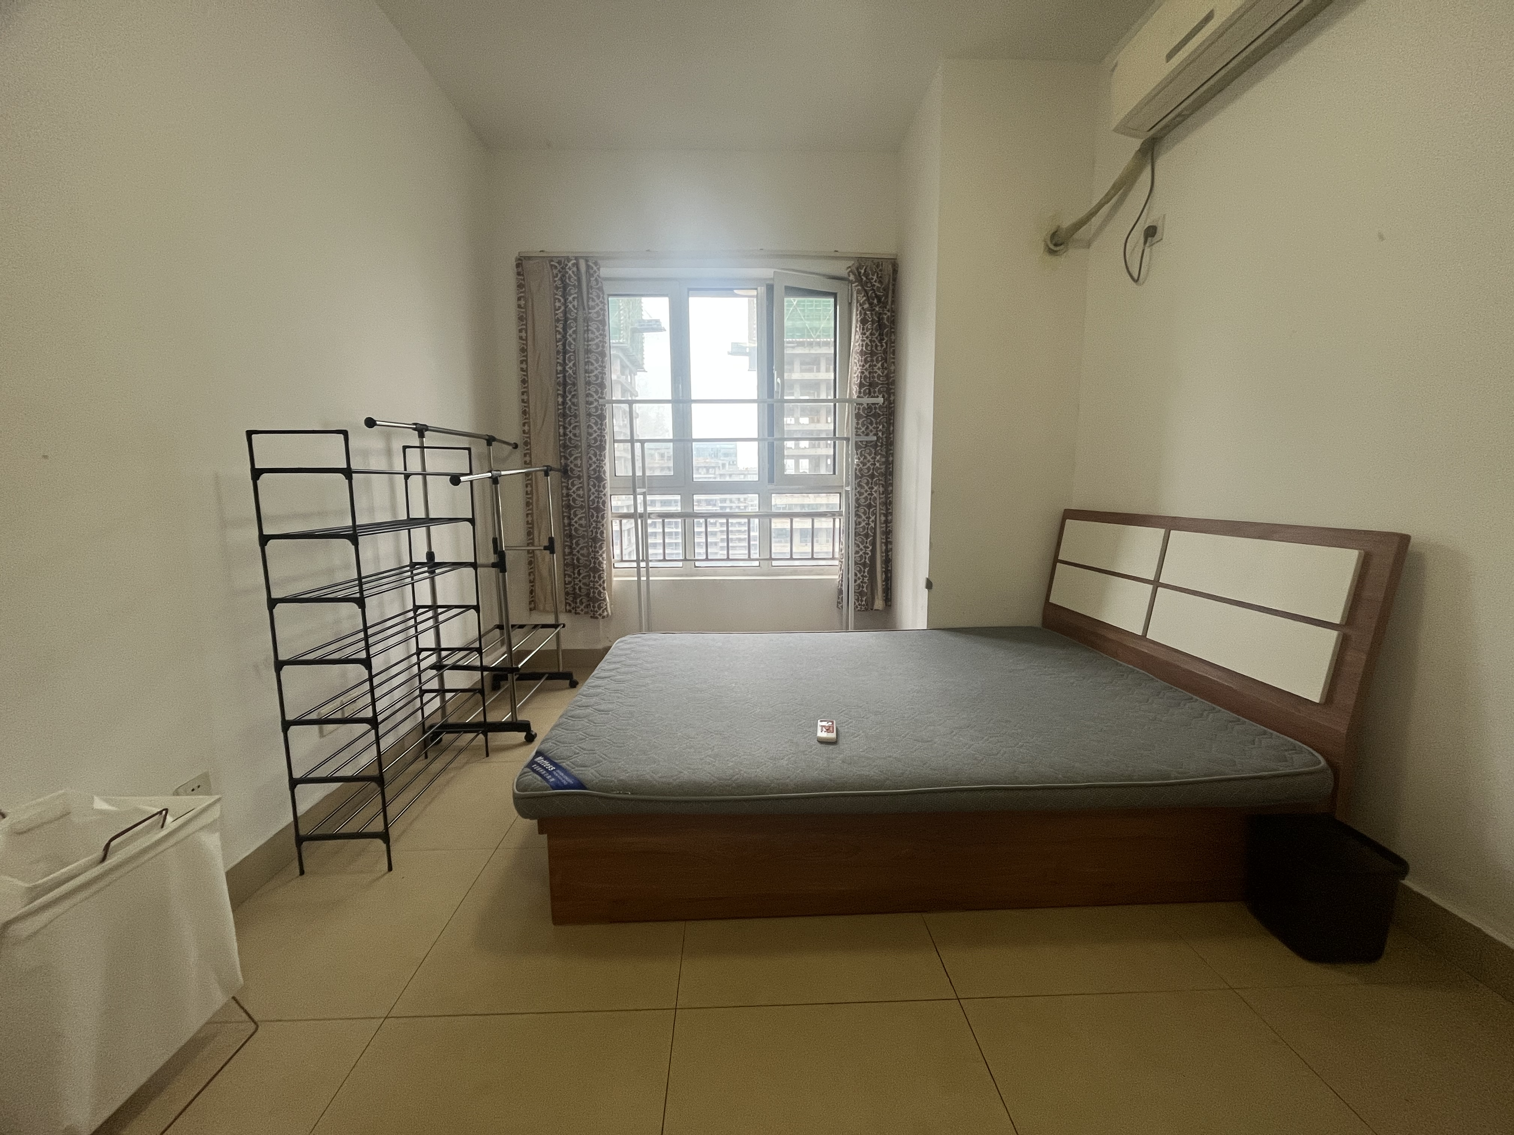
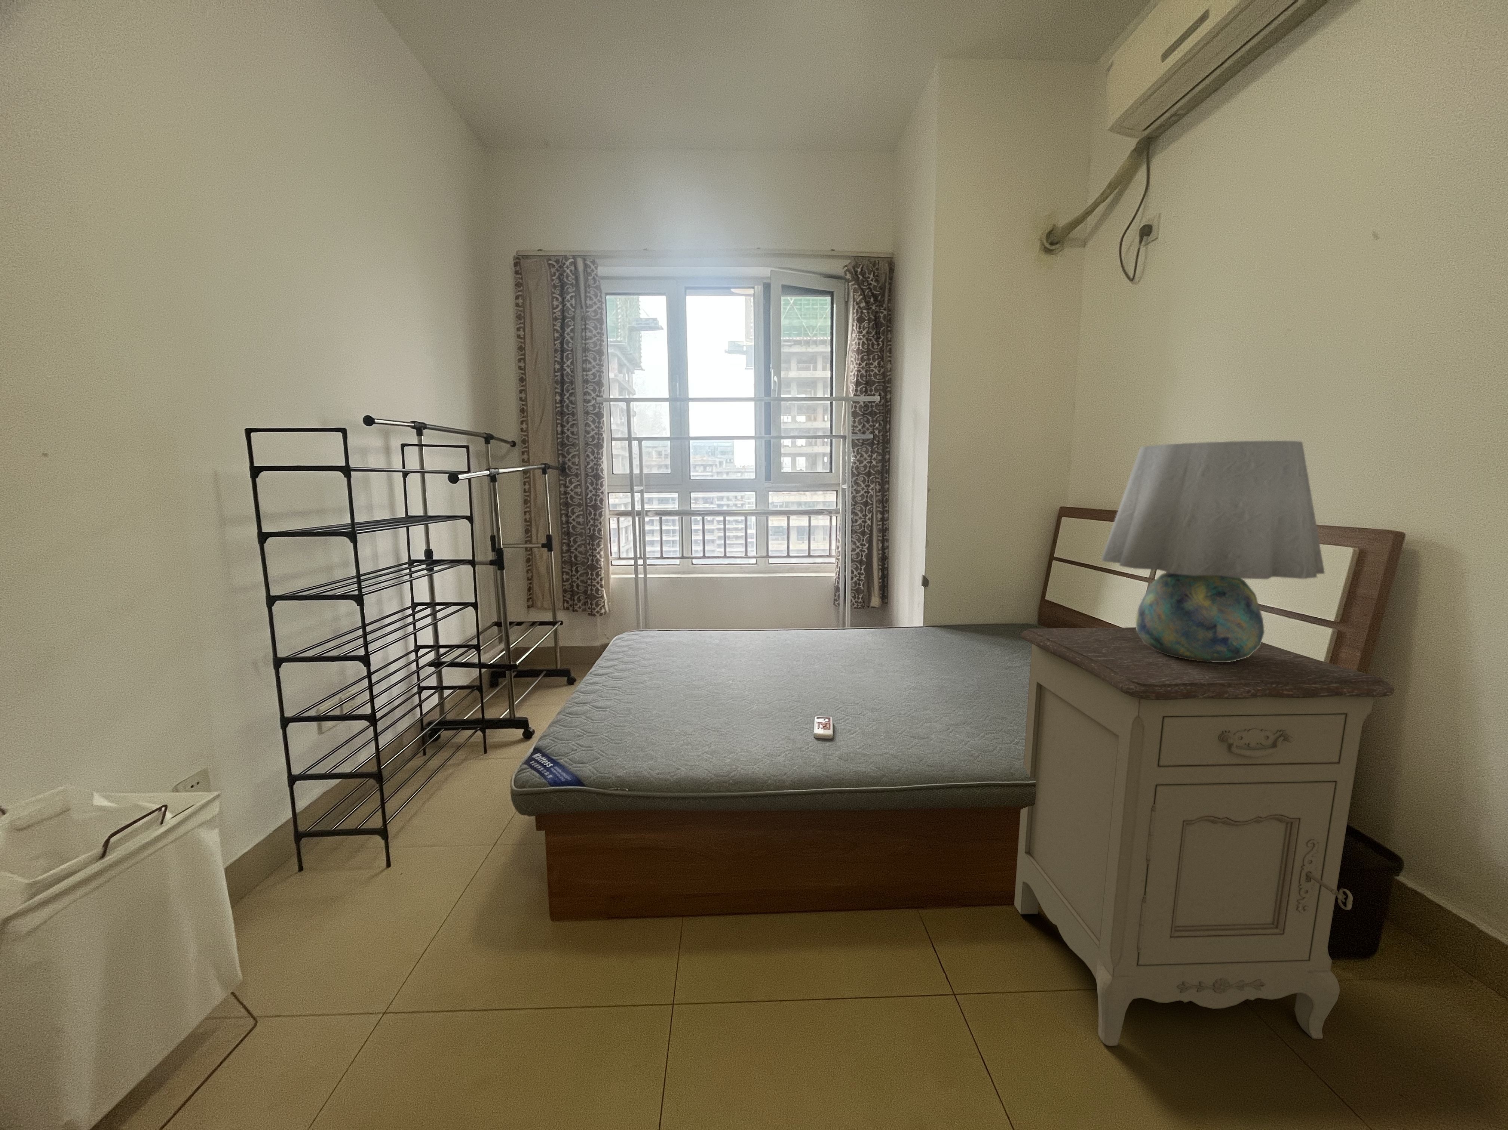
+ table lamp (1203, 551)
+ nightstand (1176, 823)
